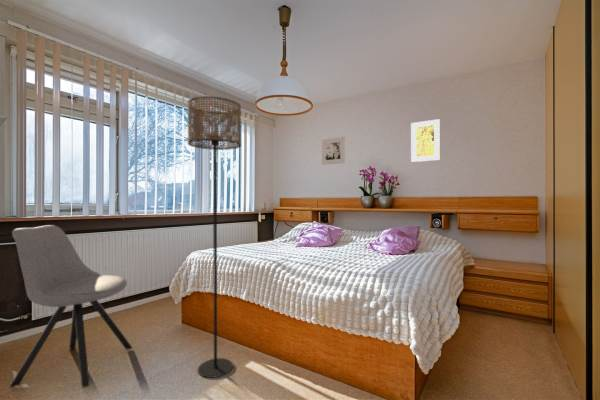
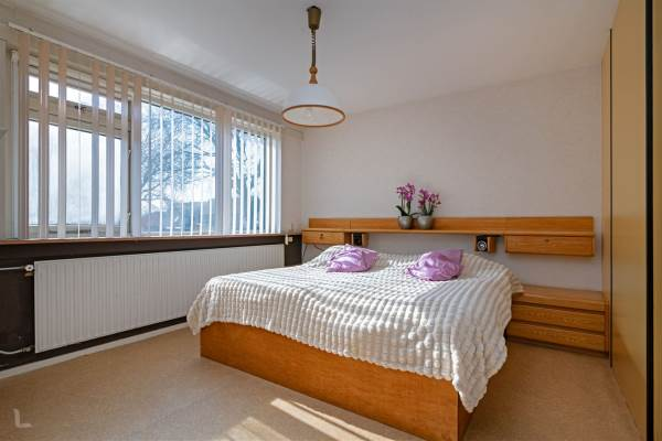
- floor lamp (215, 236)
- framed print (333, 151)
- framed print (425, 141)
- chair (74, 295)
